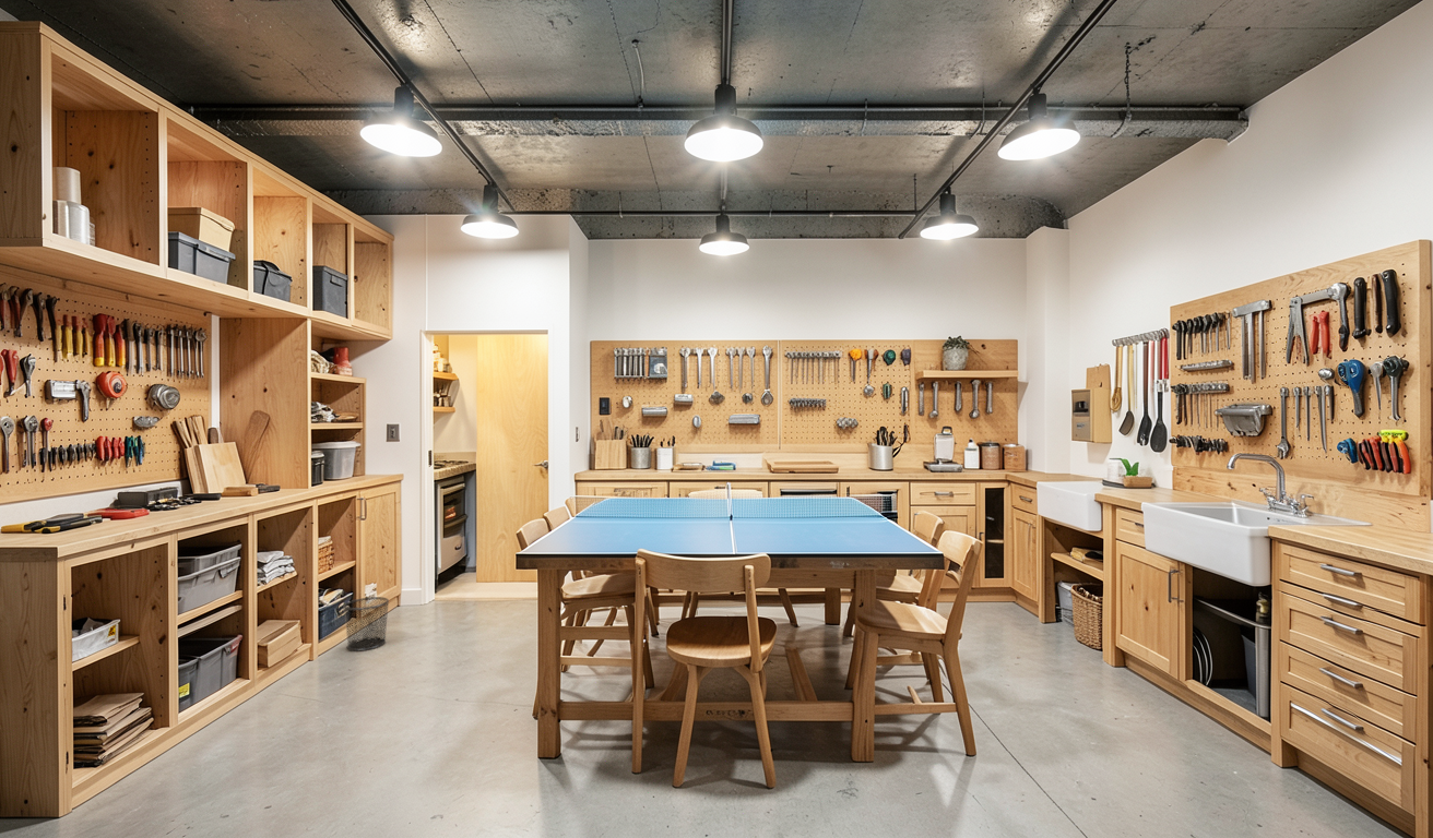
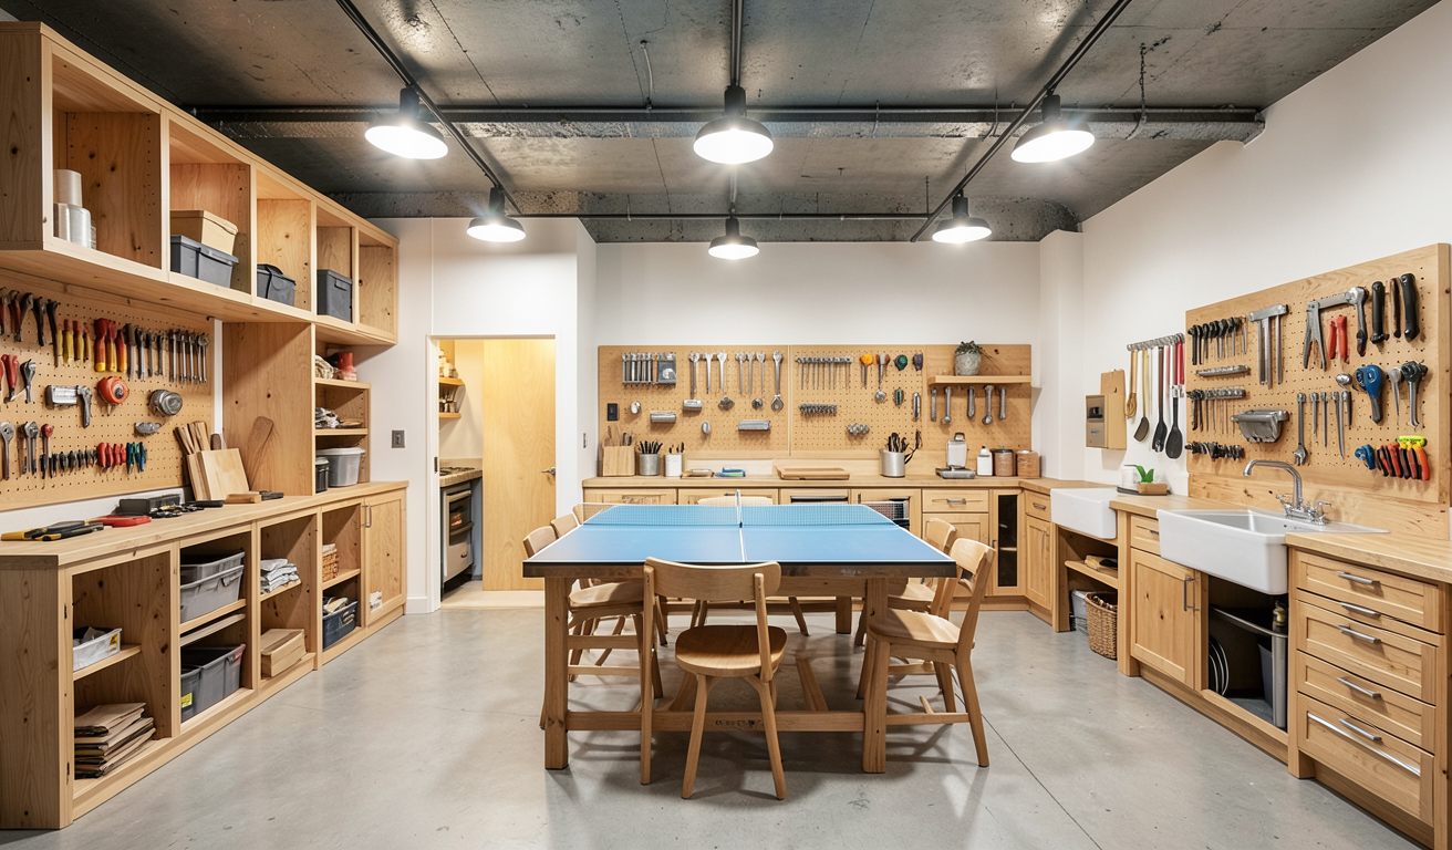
- waste bin (366, 624)
